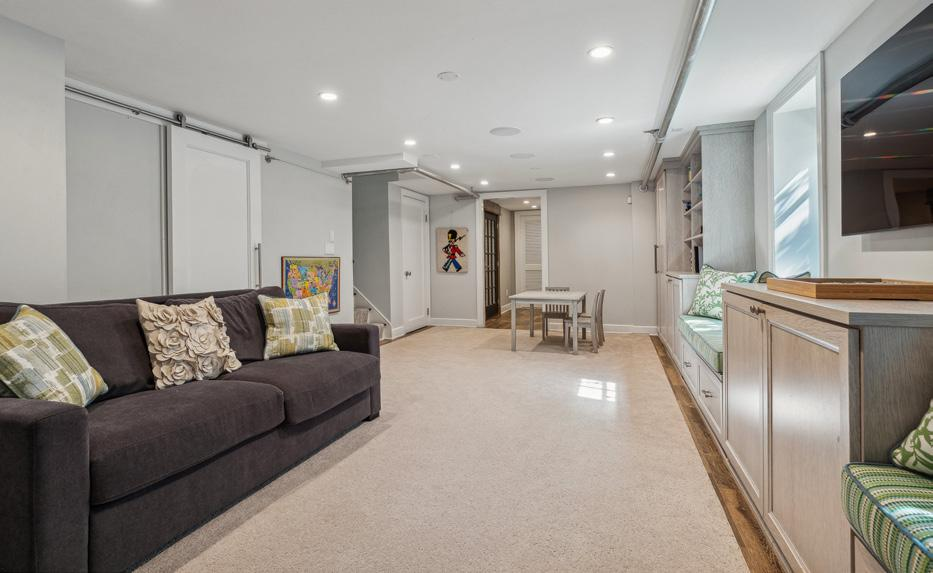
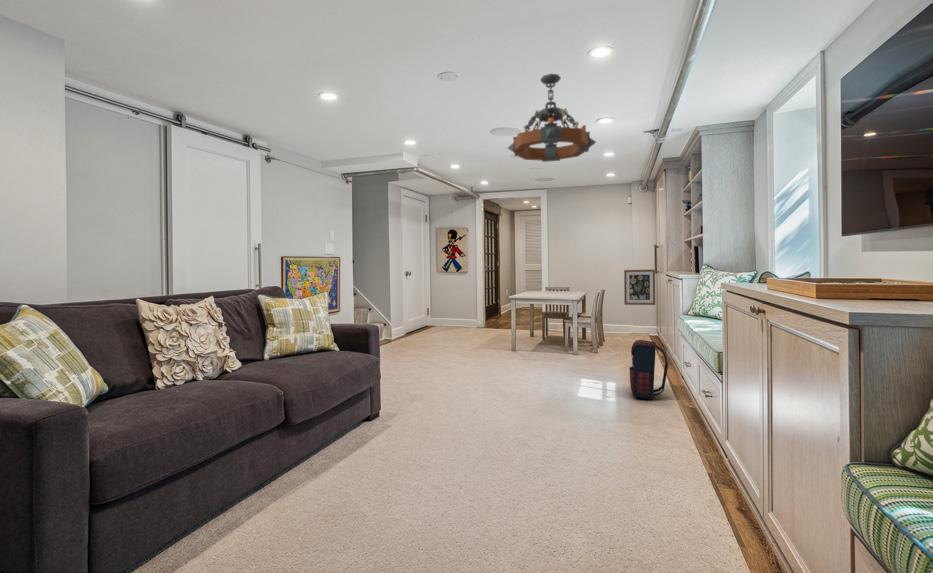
+ chandelier (550, 114)
+ satchel (648, 368)
+ wall art (639, 287)
